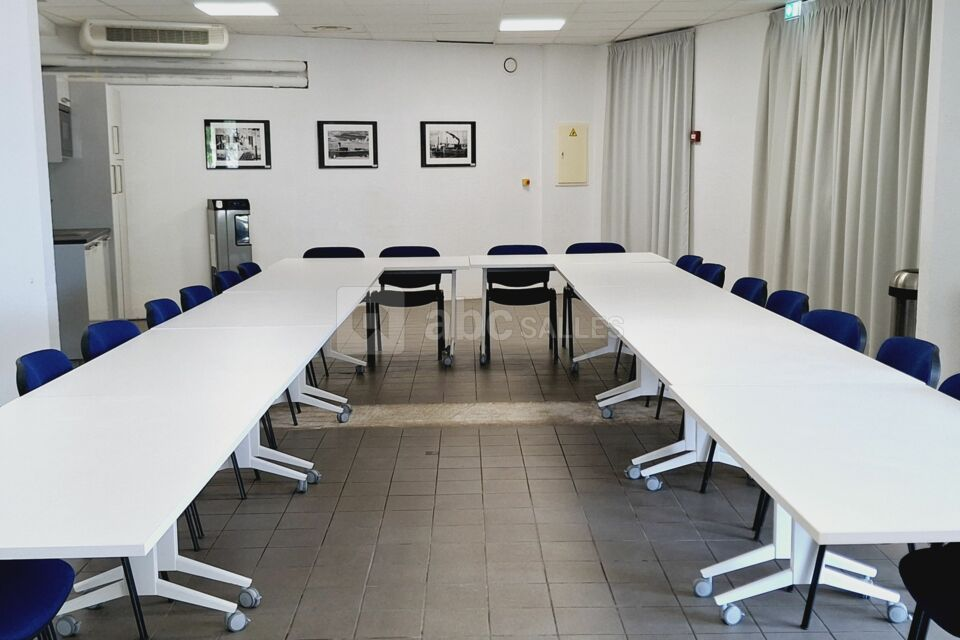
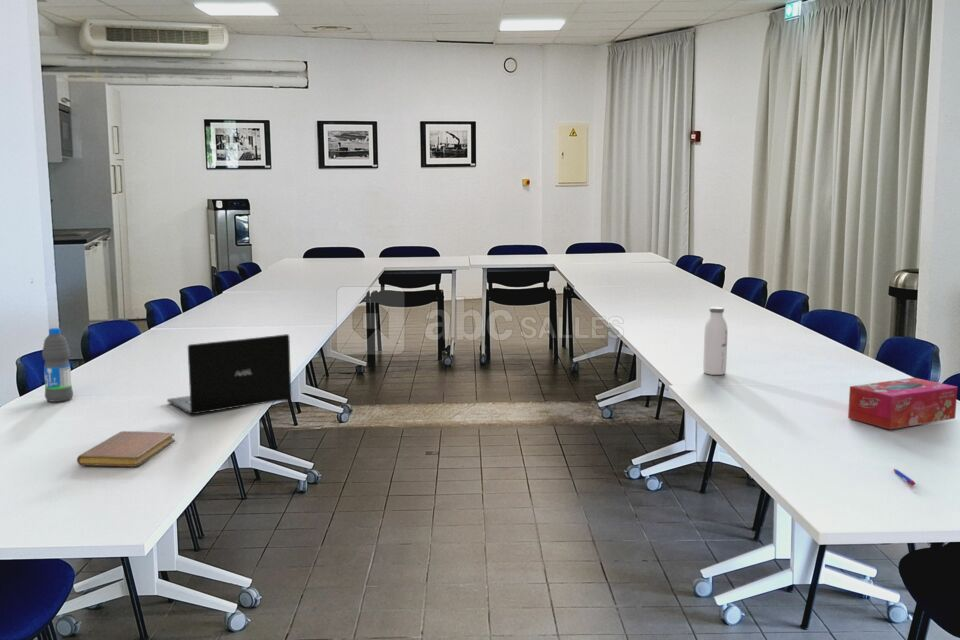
+ water bottle (57, 364)
+ water bottle (715, 340)
+ laptop (228, 368)
+ pen (903, 476)
+ notebook (128, 447)
+ tissue box (902, 402)
